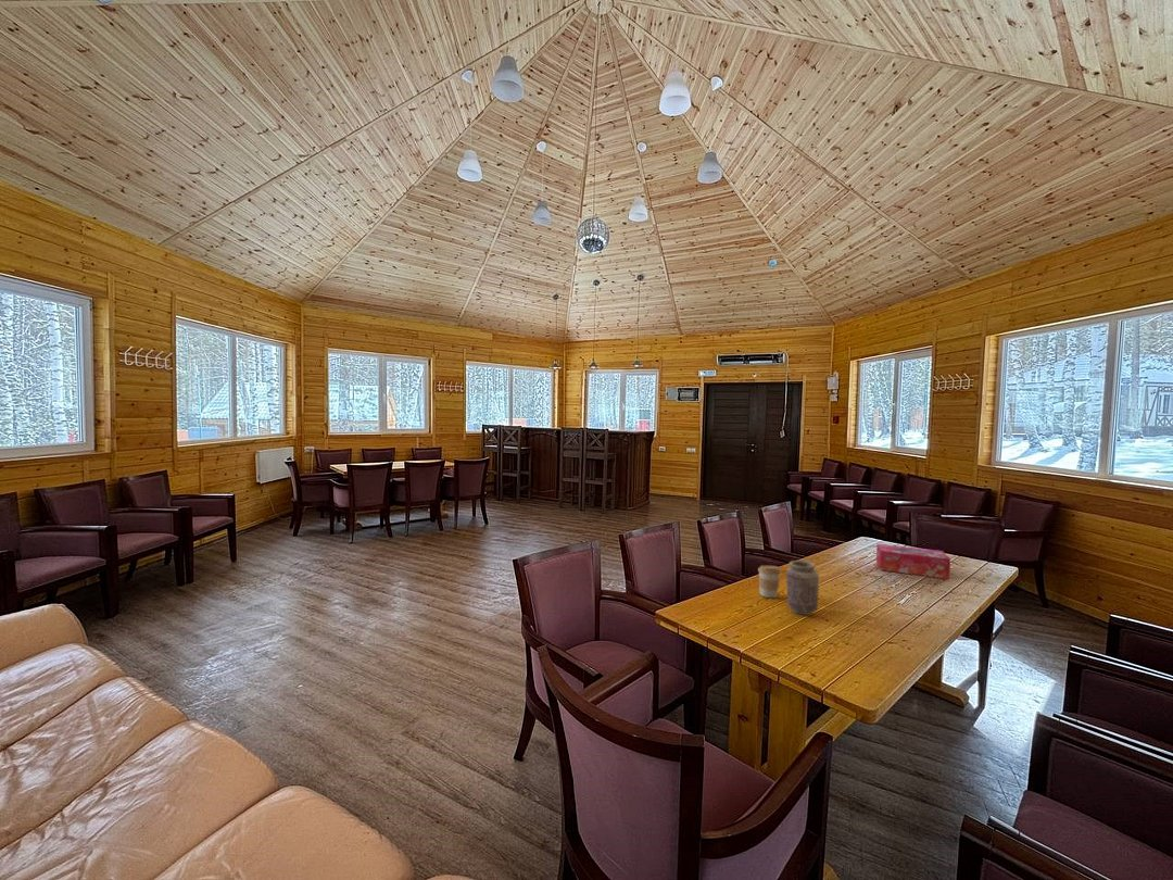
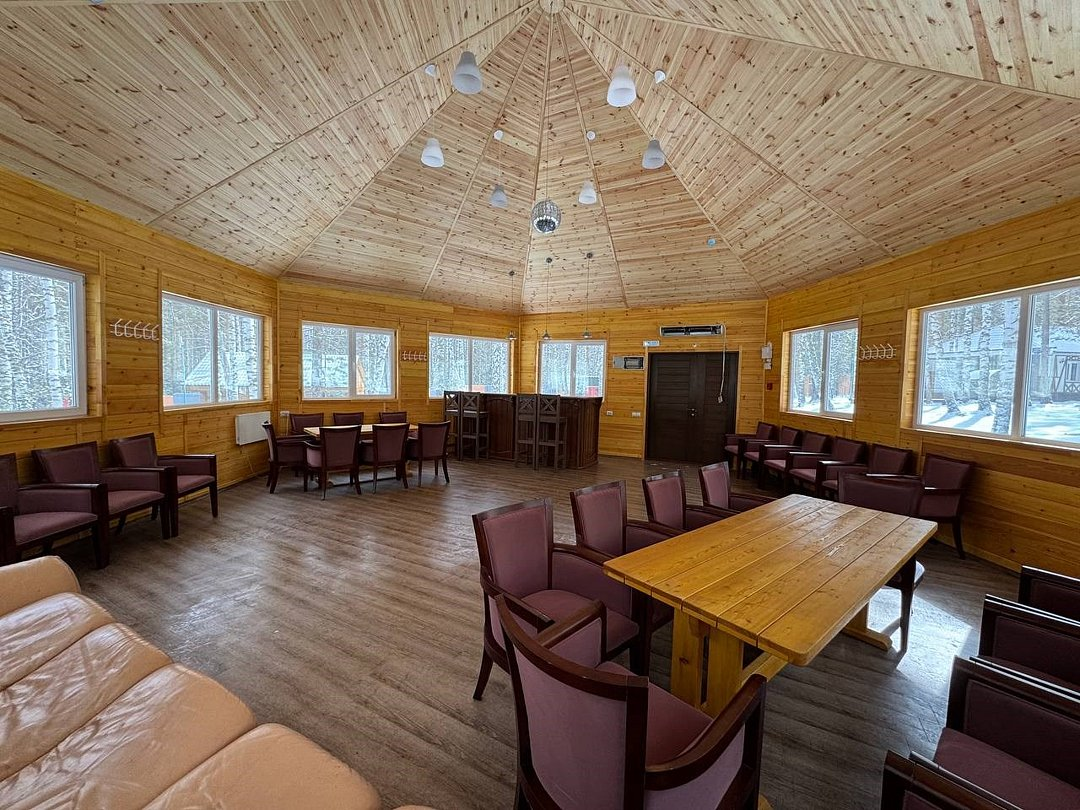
- coffee cup (768, 580)
- vase (802, 587)
- tissue box (911, 560)
